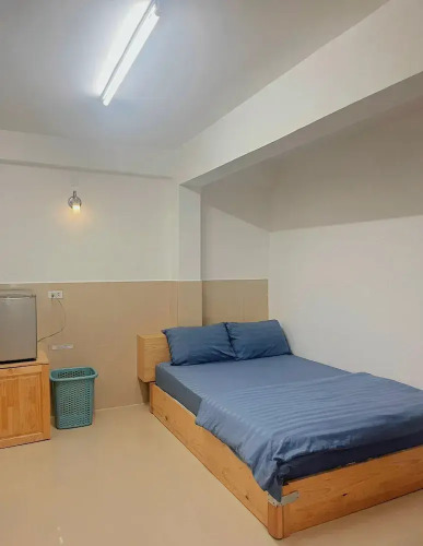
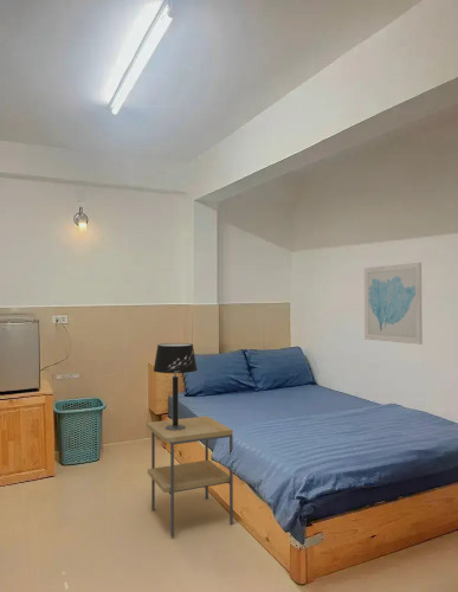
+ wall art (391, 303)
+ table lamp (175, 385)
+ side table (188, 471)
